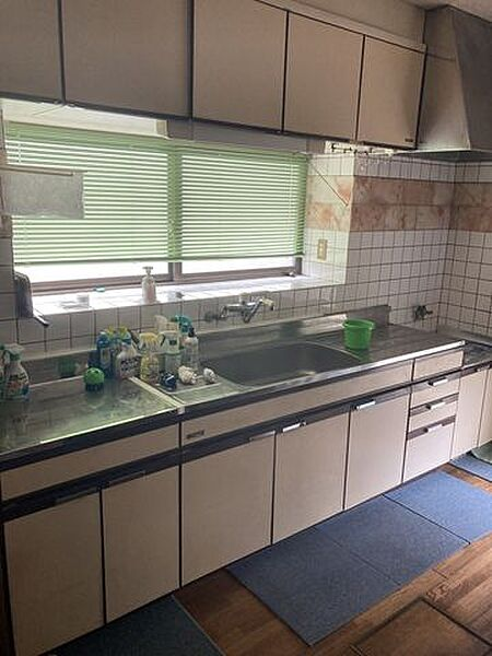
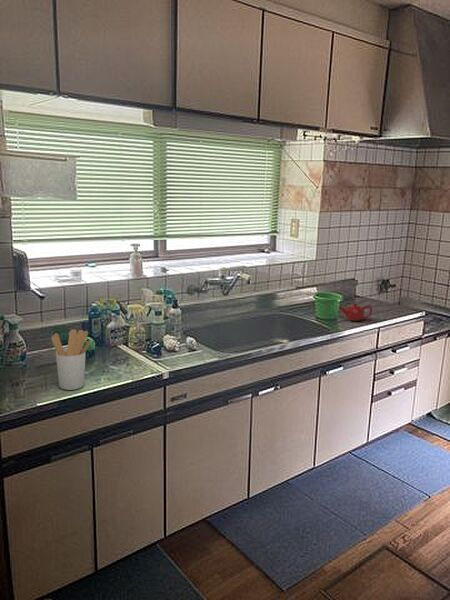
+ utensil holder (73, 357)
+ teapot (355, 311)
